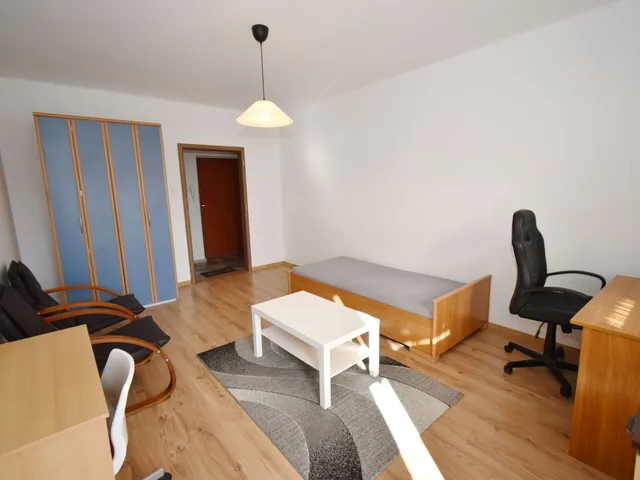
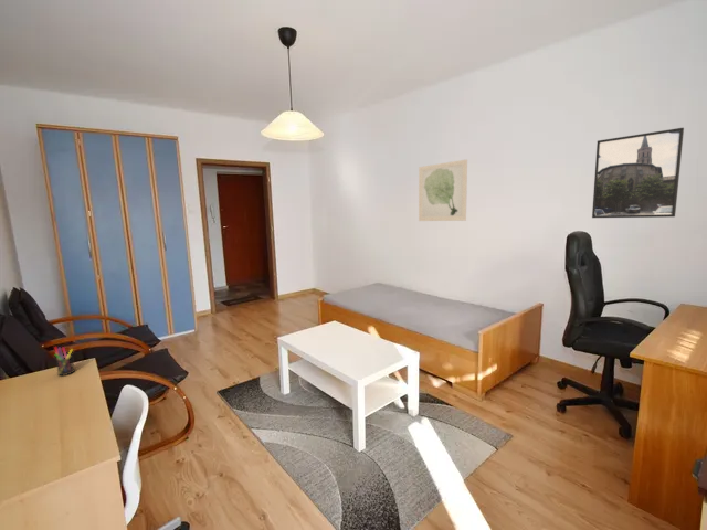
+ pen holder (62, 360)
+ wall art (441, 192)
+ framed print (633, 177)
